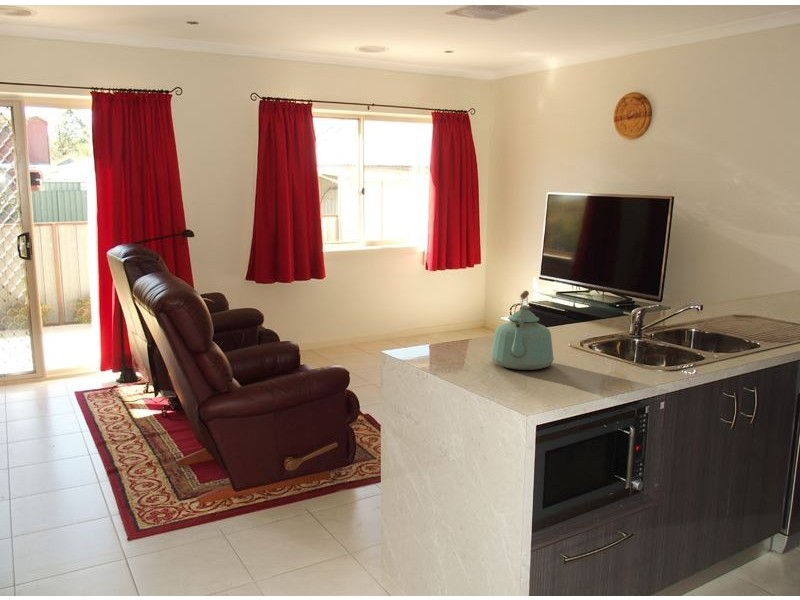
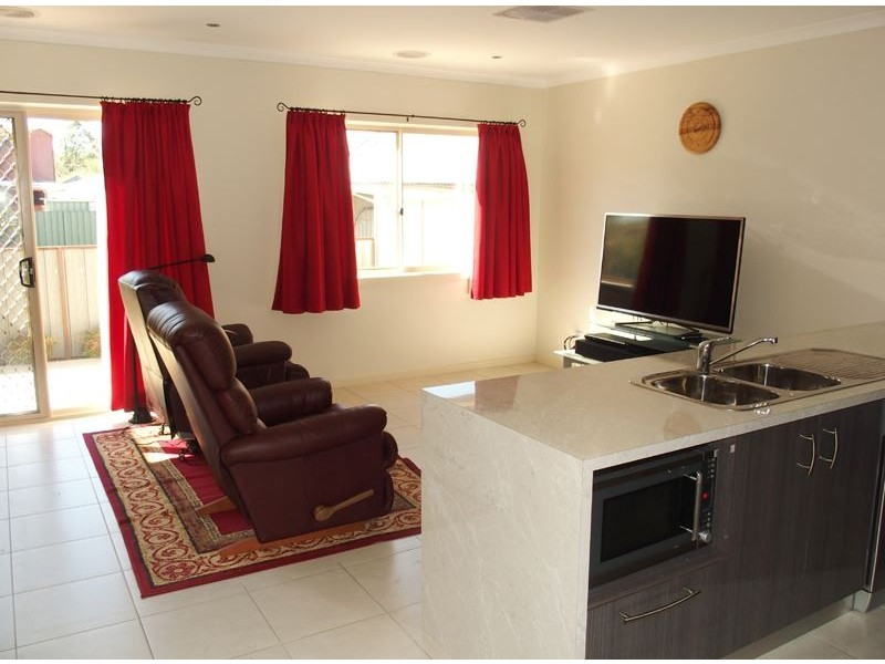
- kettle (522, 329)
